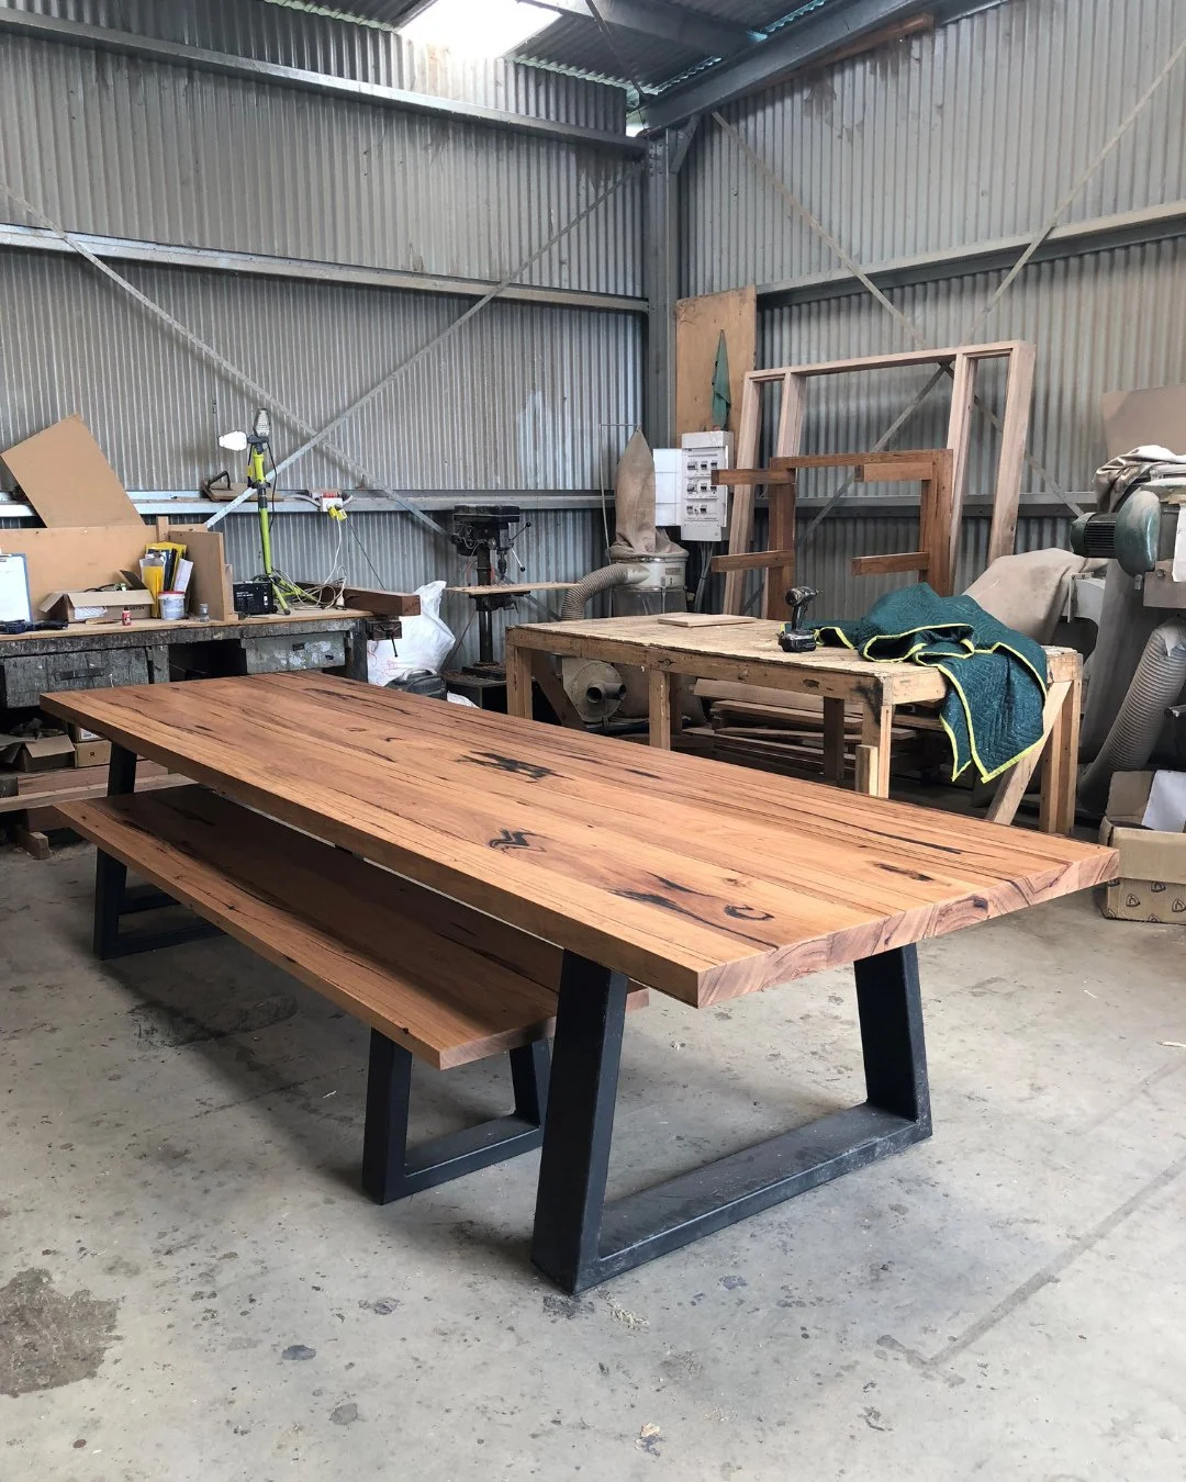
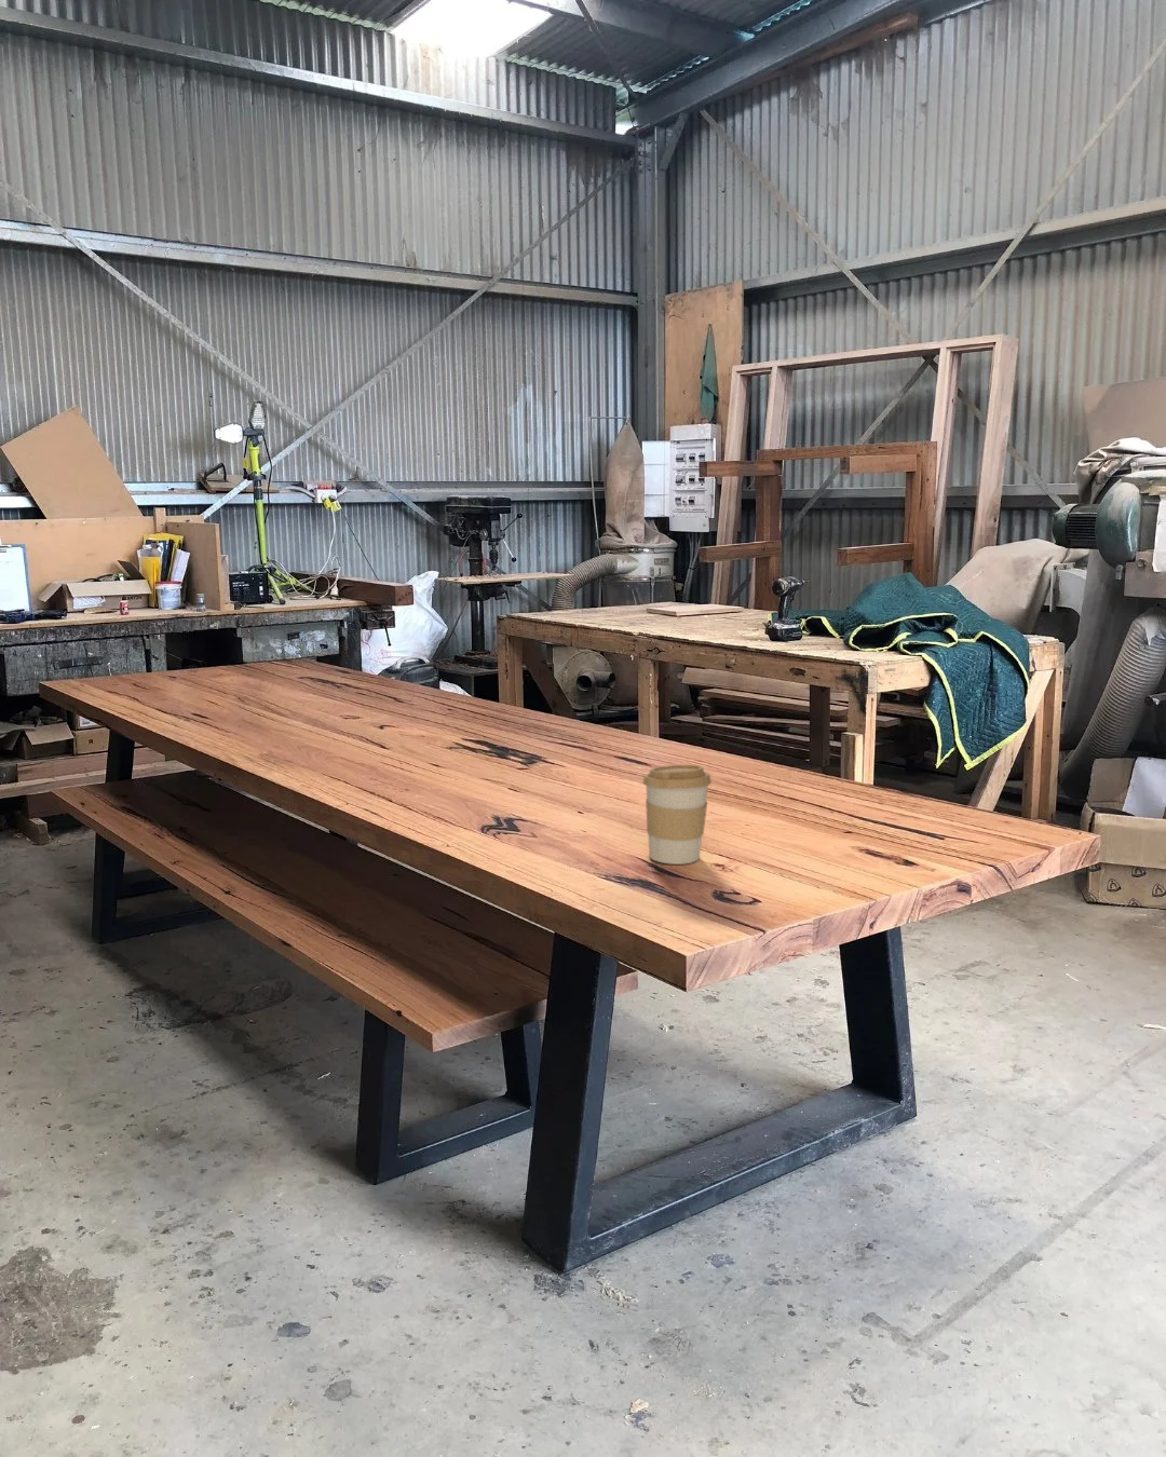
+ coffee cup (676, 810)
